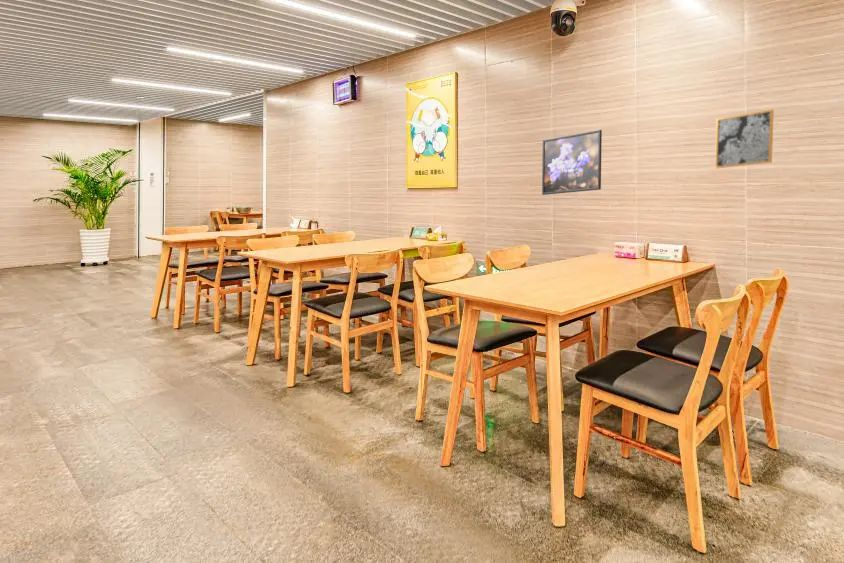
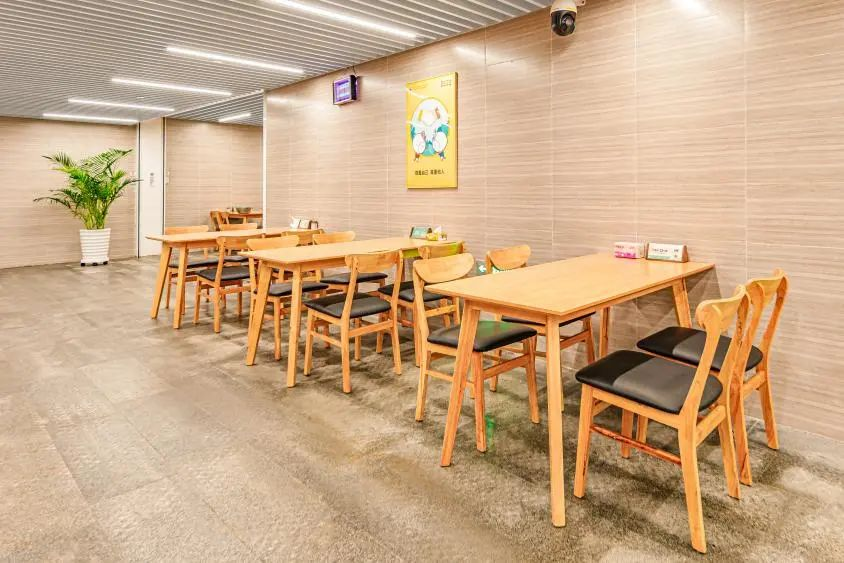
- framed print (570, 163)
- wall art (743, 140)
